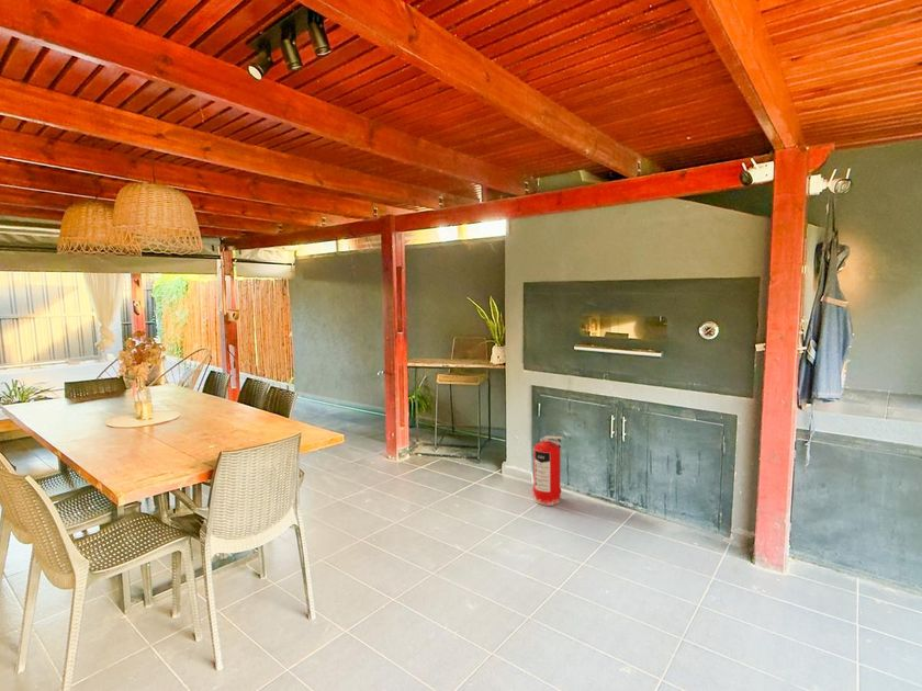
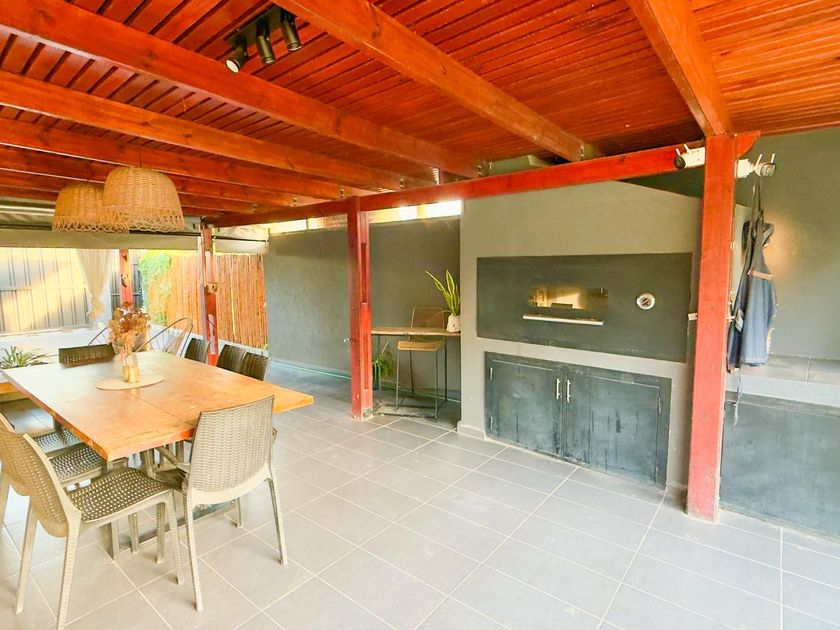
- fire extinguisher (551, 466)
